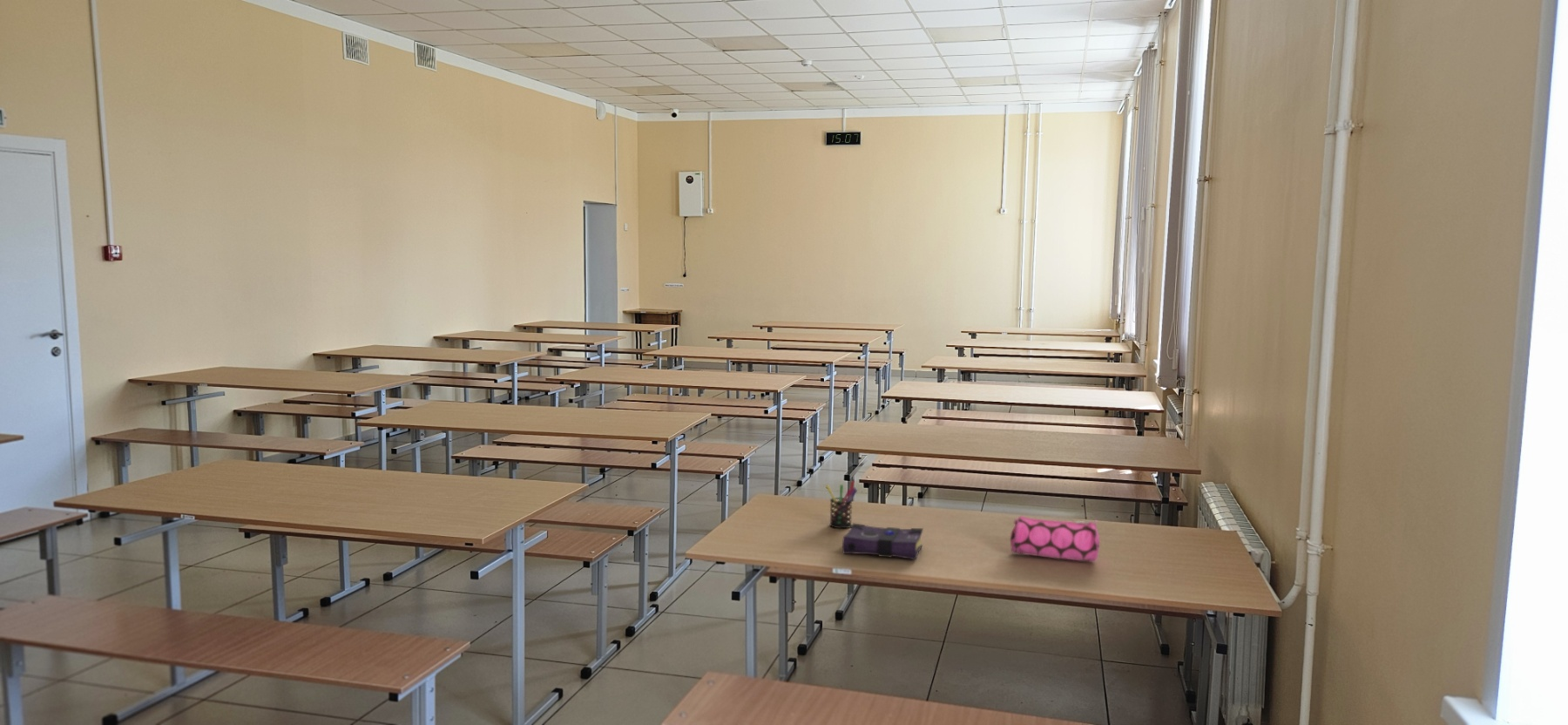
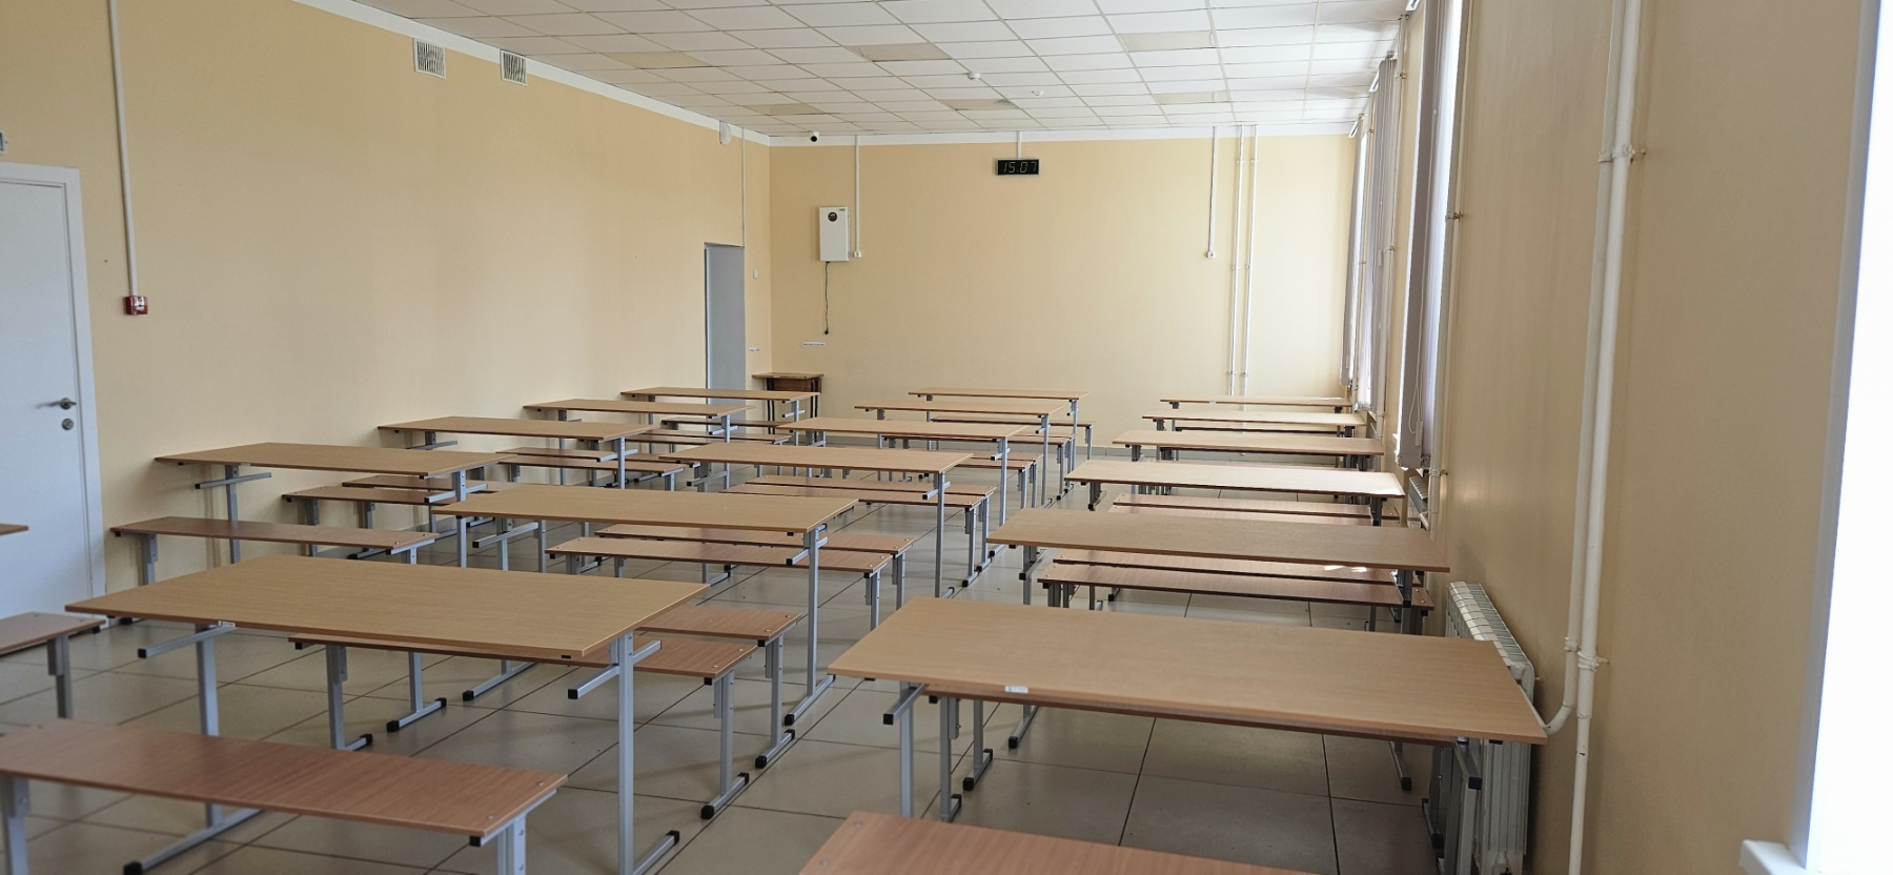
- pencil case (1054, 537)
- pen holder (841, 503)
- book (882, 541)
